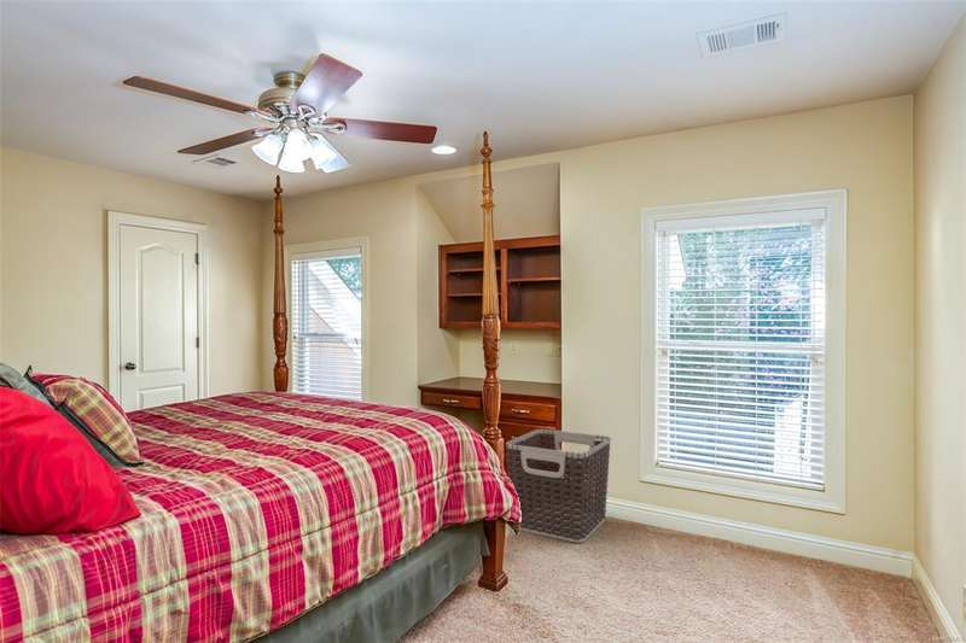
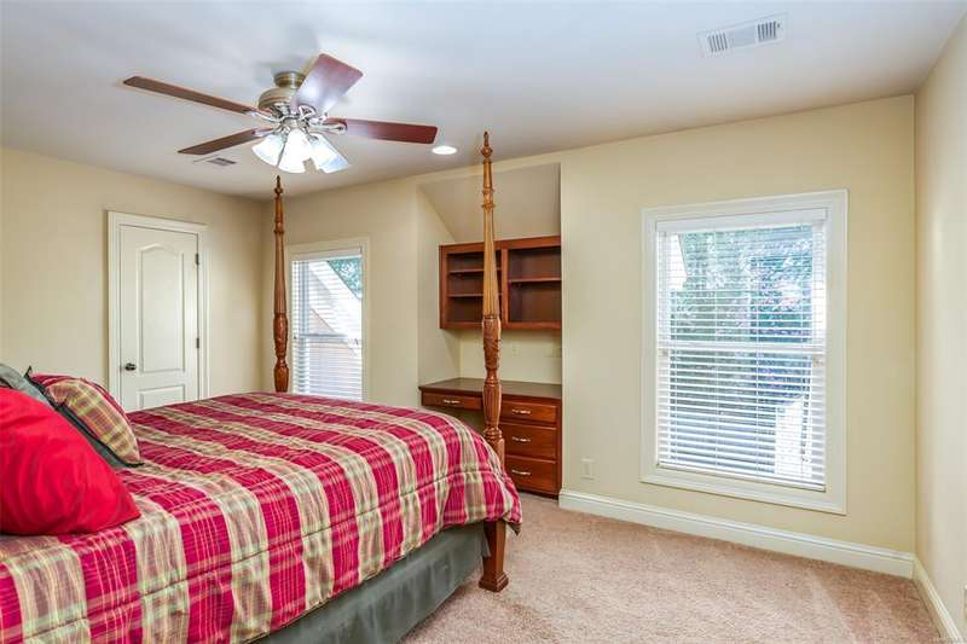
- clothes hamper (559, 480)
